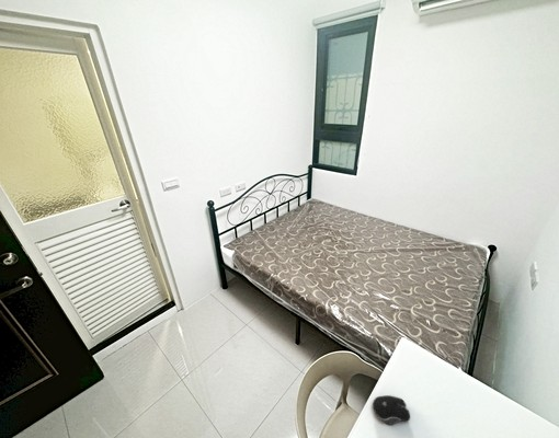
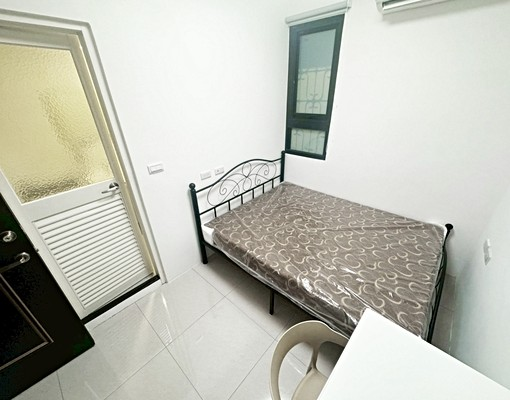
- computer mouse (390, 406)
